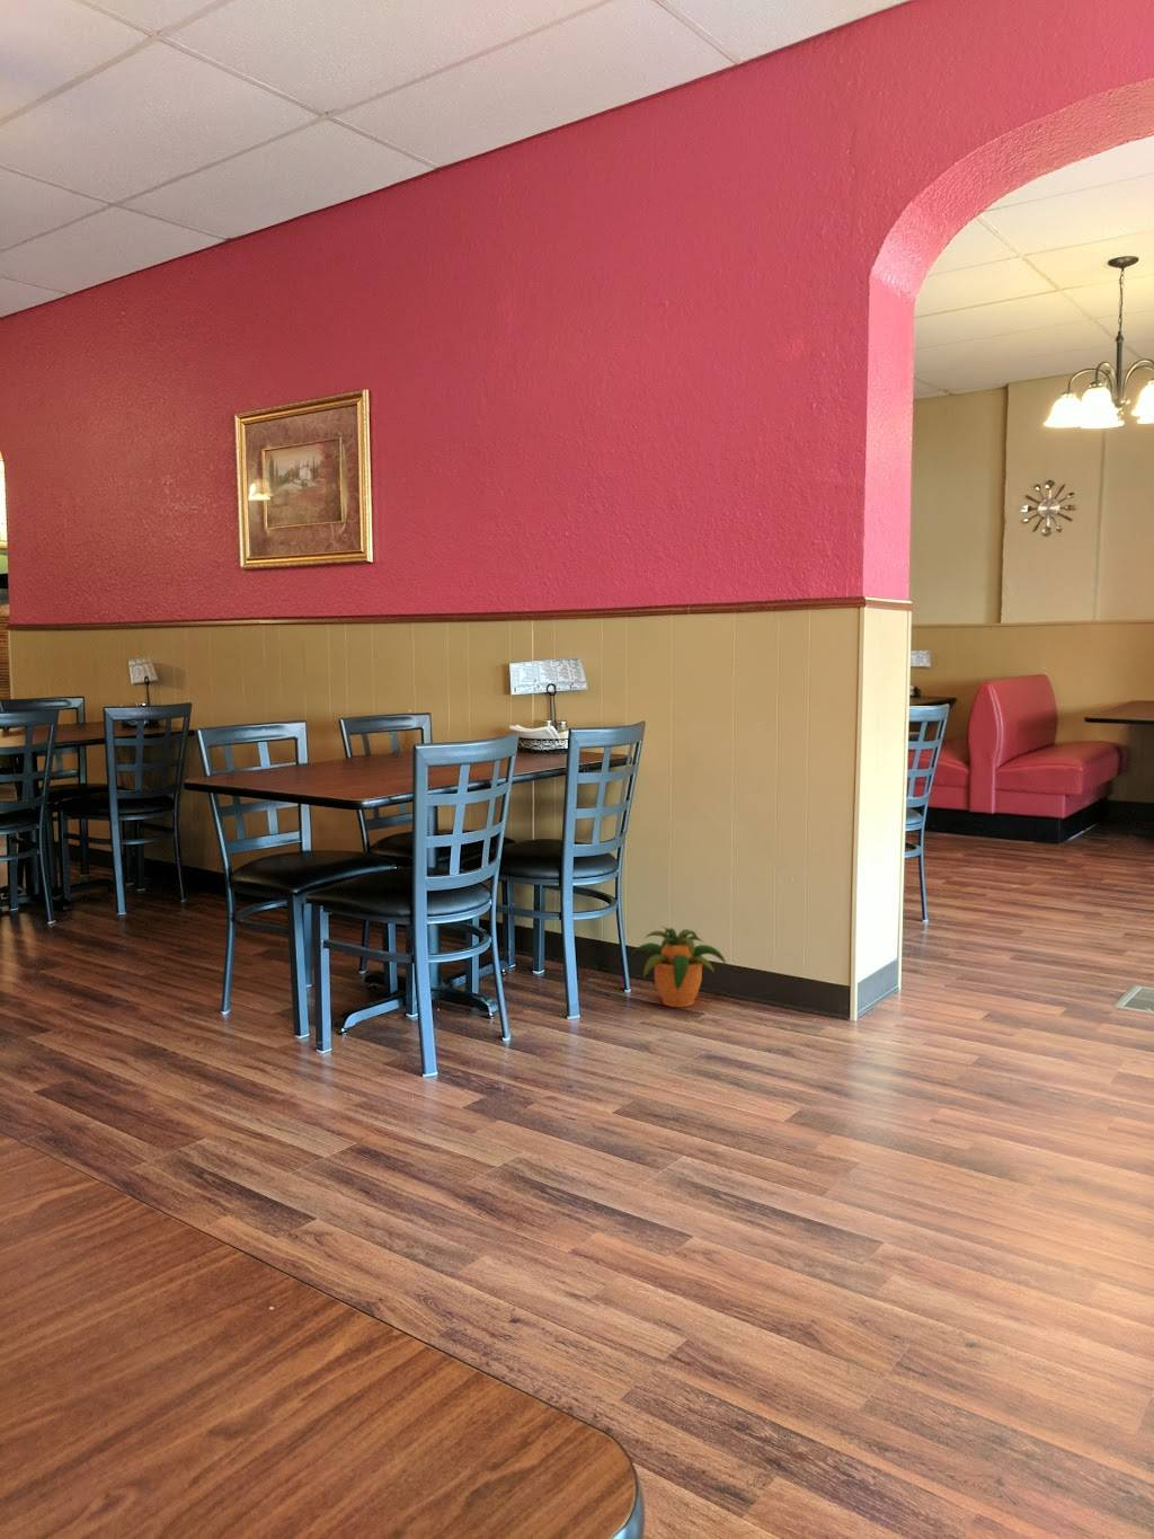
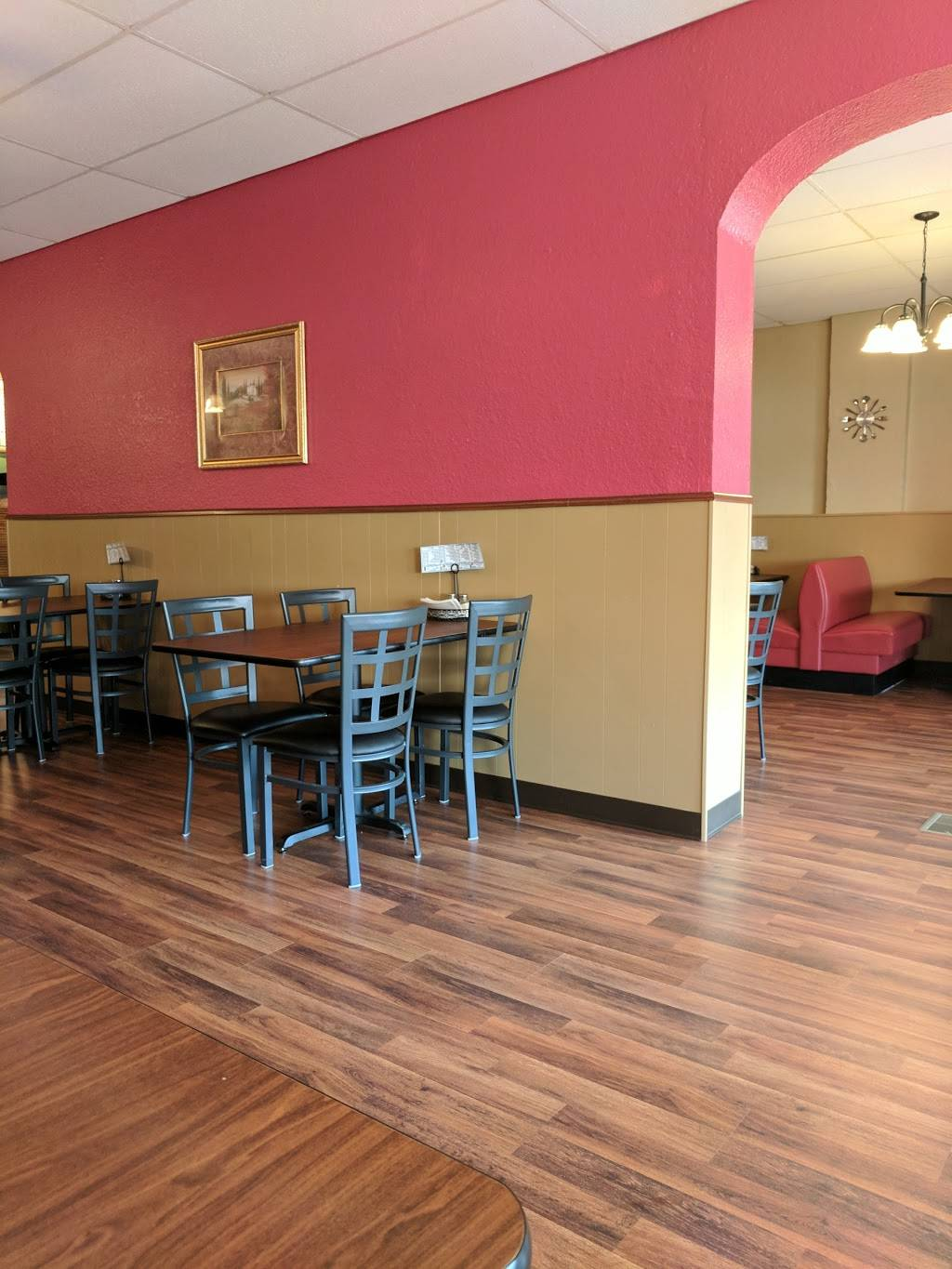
- potted plant (672, 963)
